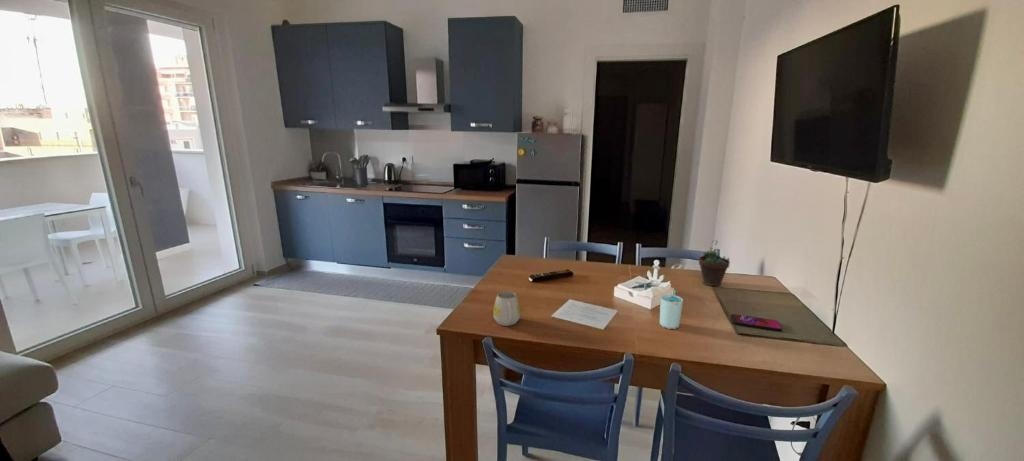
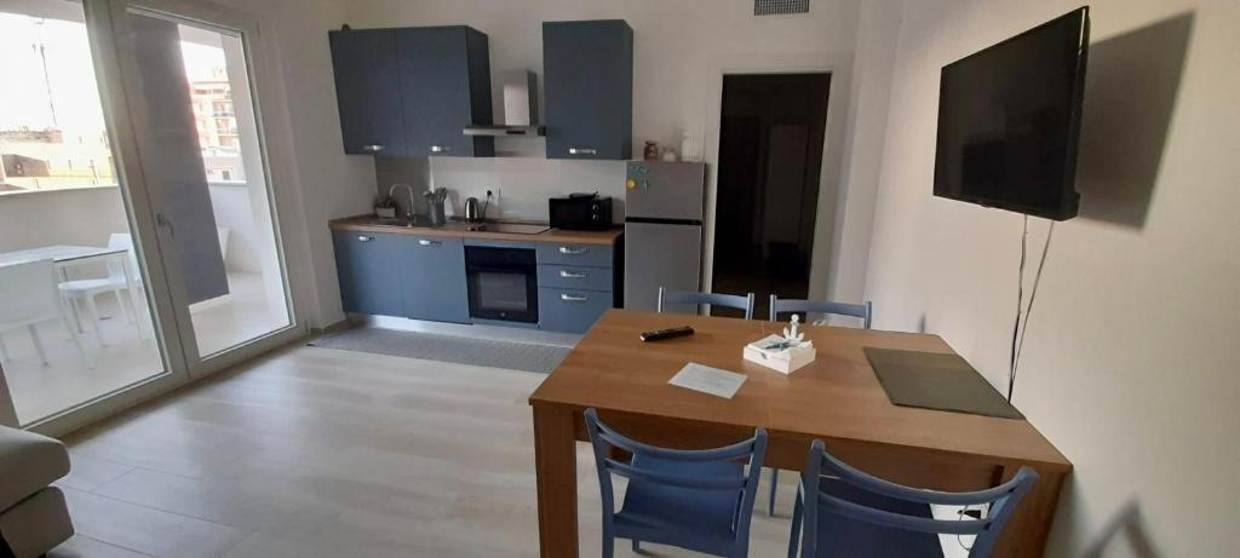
- succulent plant (713, 261)
- smartphone (755, 322)
- mug (507, 309)
- cup (670, 309)
